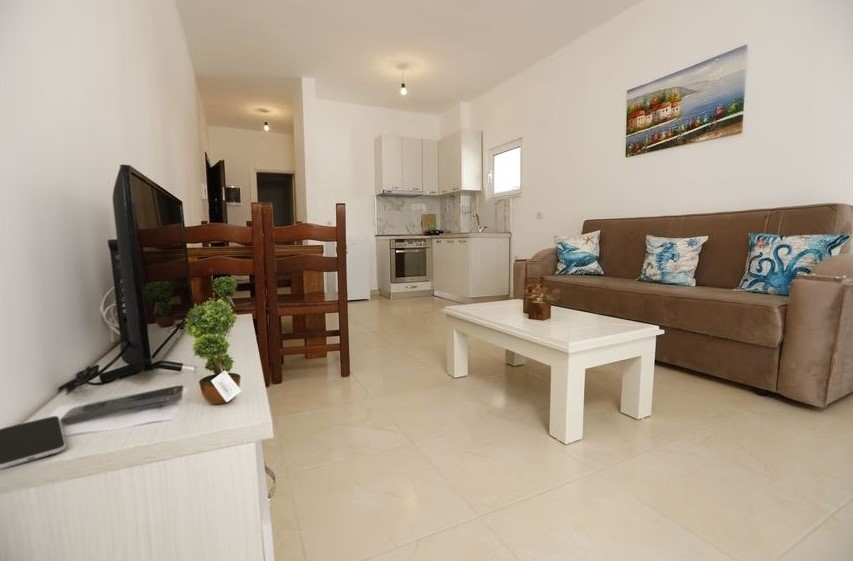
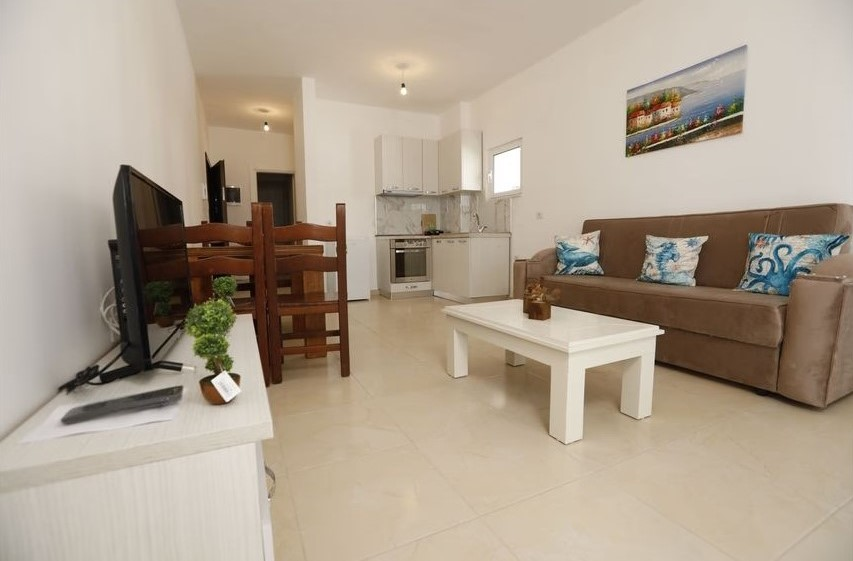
- smartphone (29, 439)
